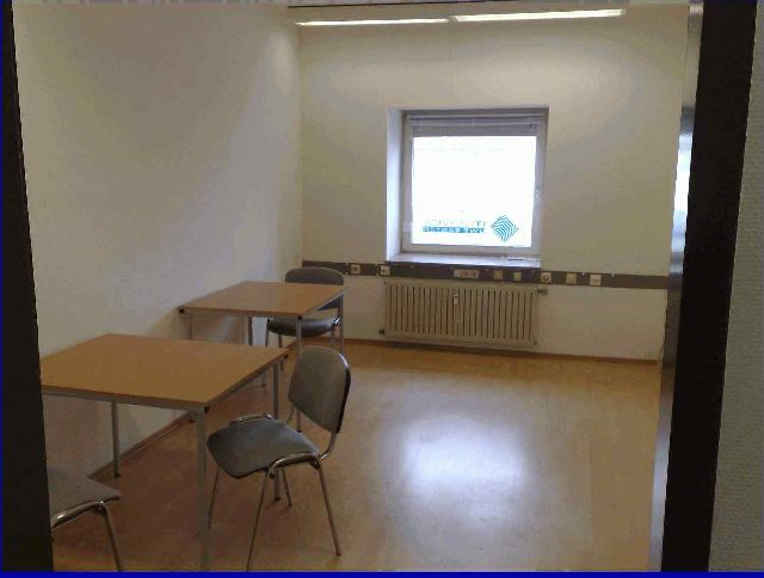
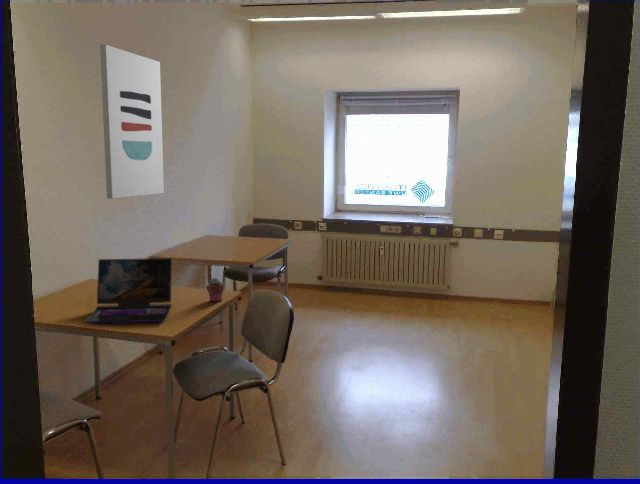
+ potted succulent (215, 288)
+ laptop (130, 289)
+ wall art (135, 126)
